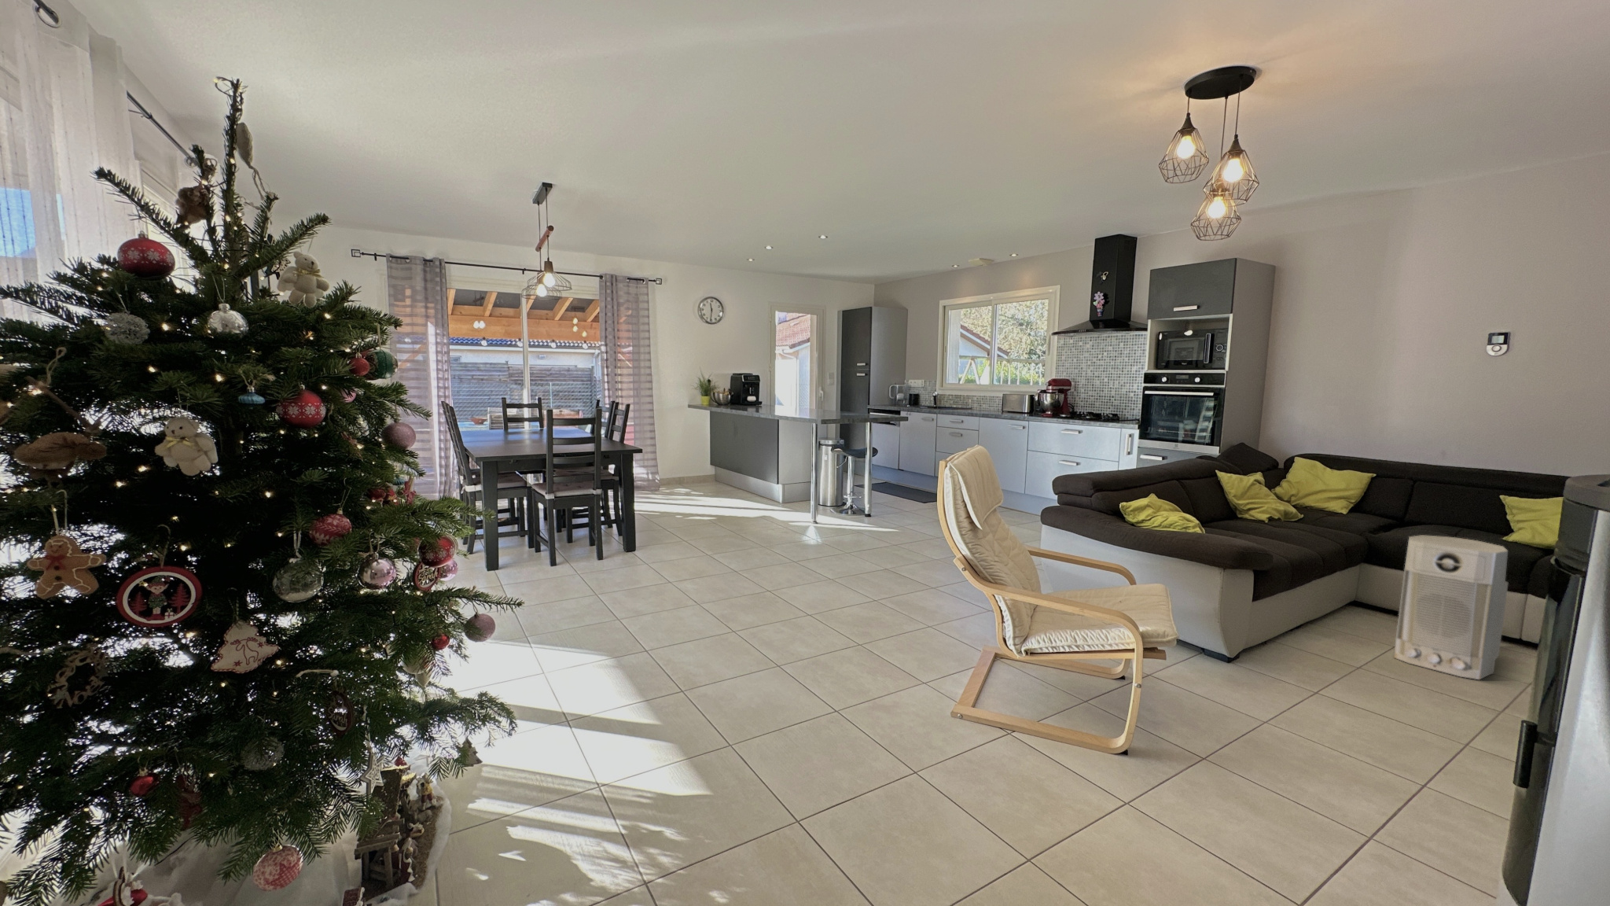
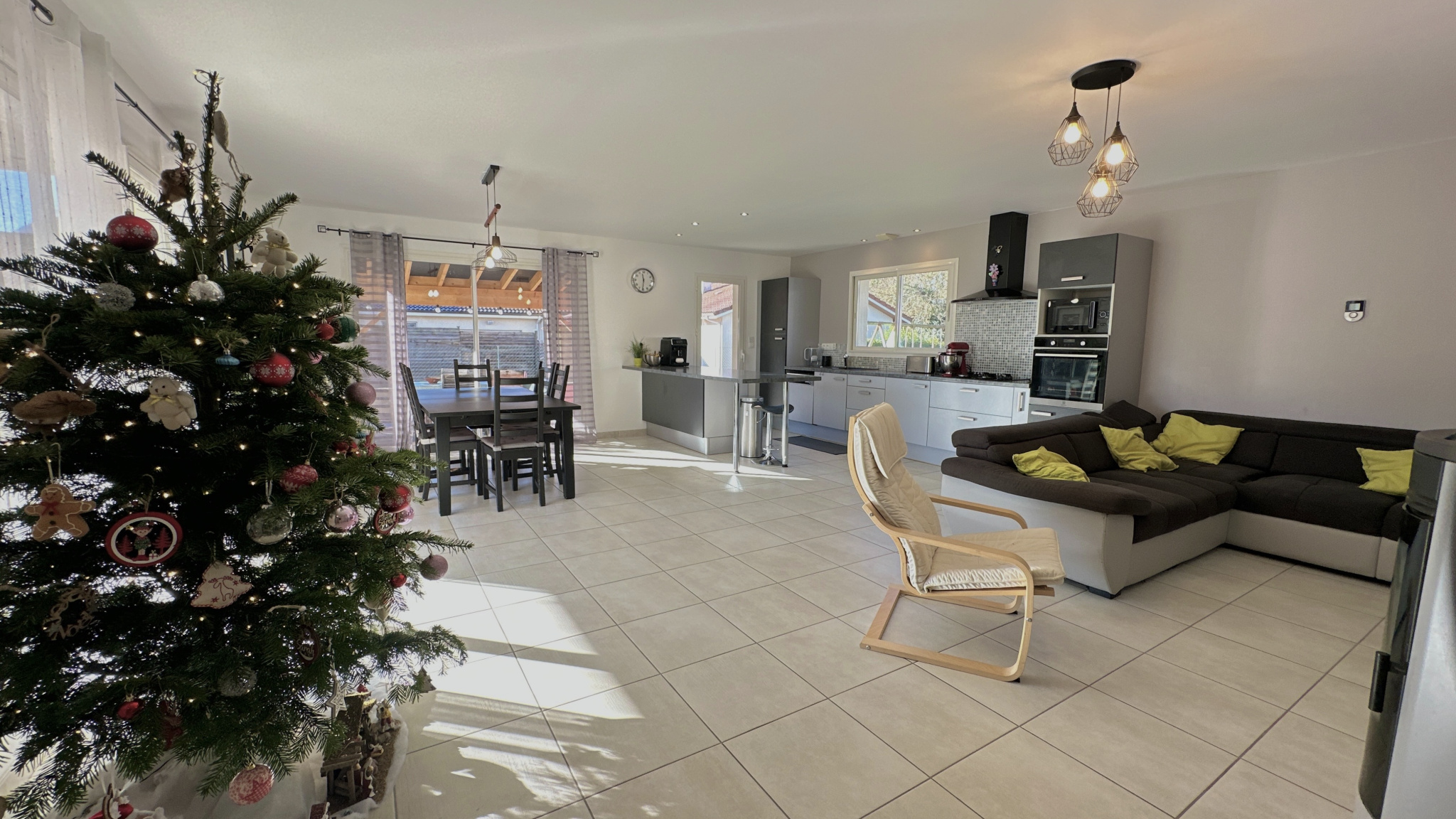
- air purifier (1450, 602)
